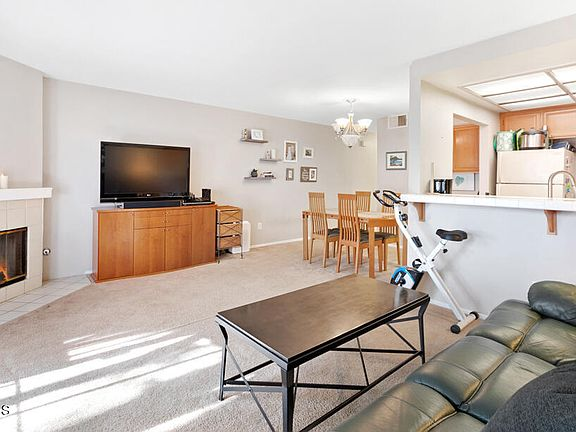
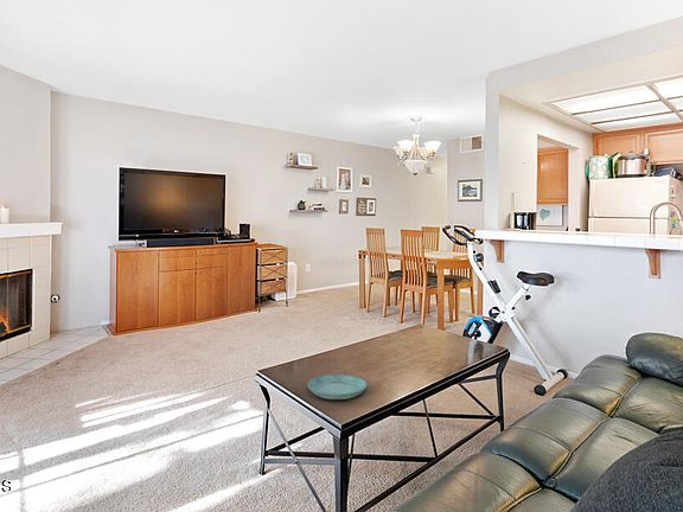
+ saucer (337, 386)
